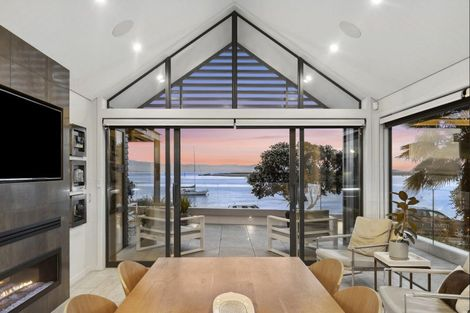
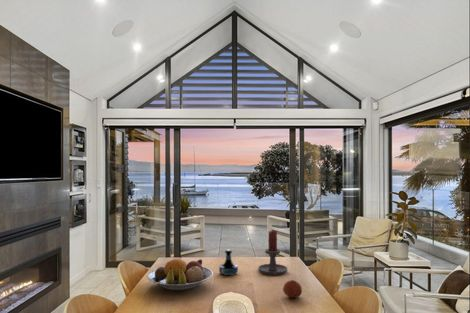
+ fruit bowl (180, 271)
+ tequila bottle (228, 261)
+ fruit (292, 288)
+ candle holder (272, 249)
